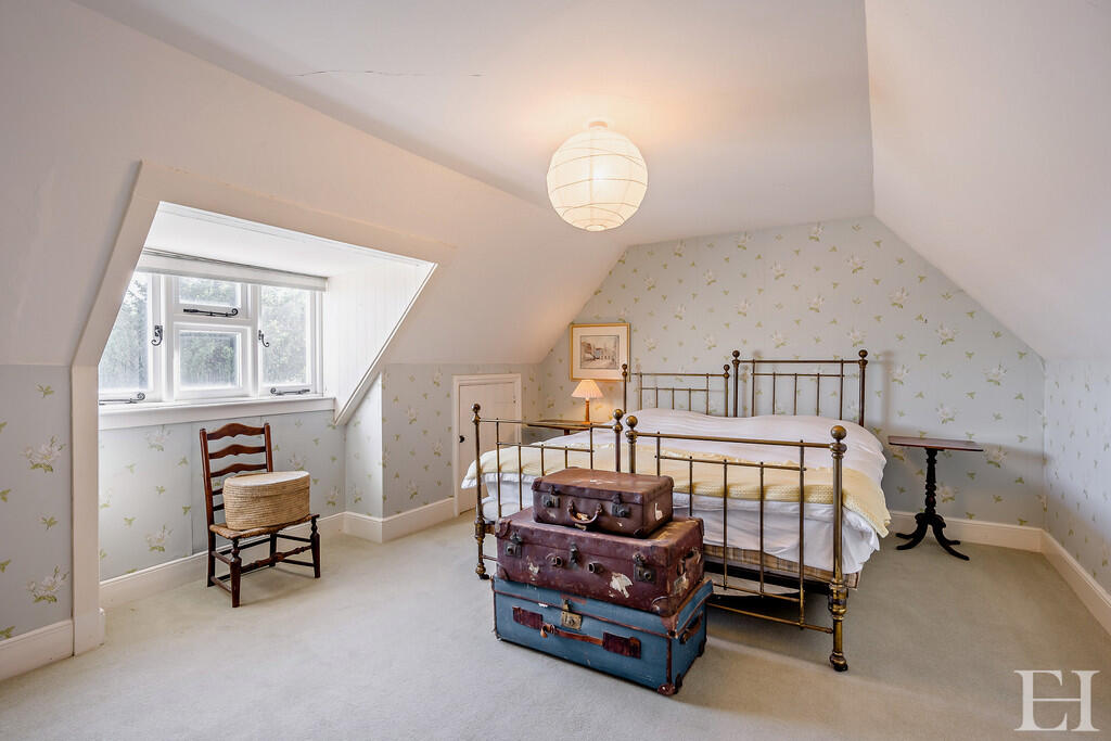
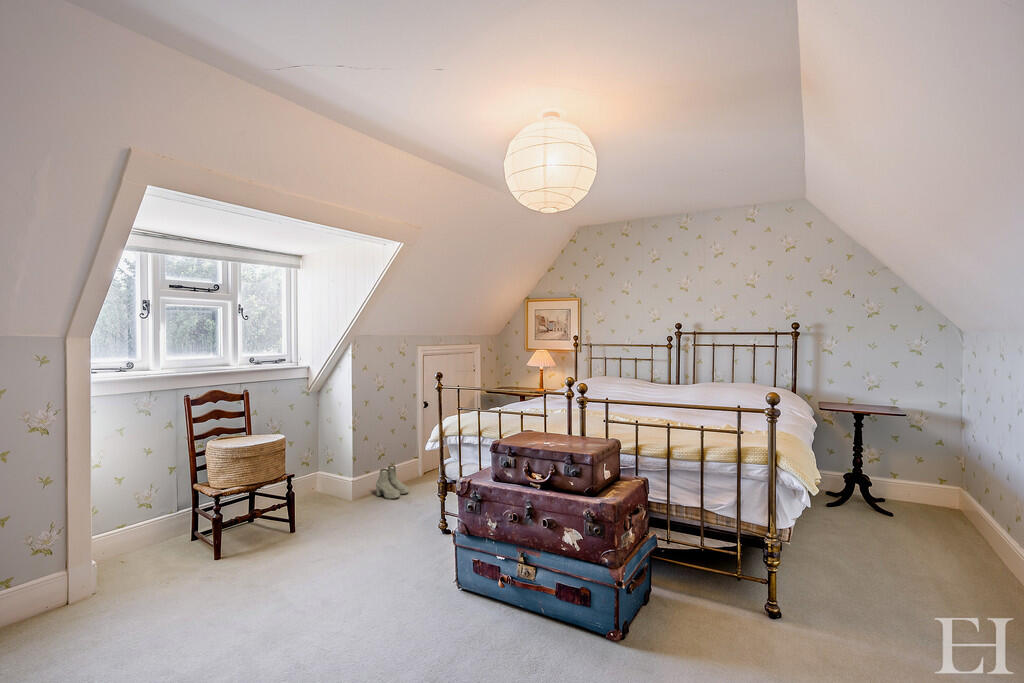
+ boots (392, 481)
